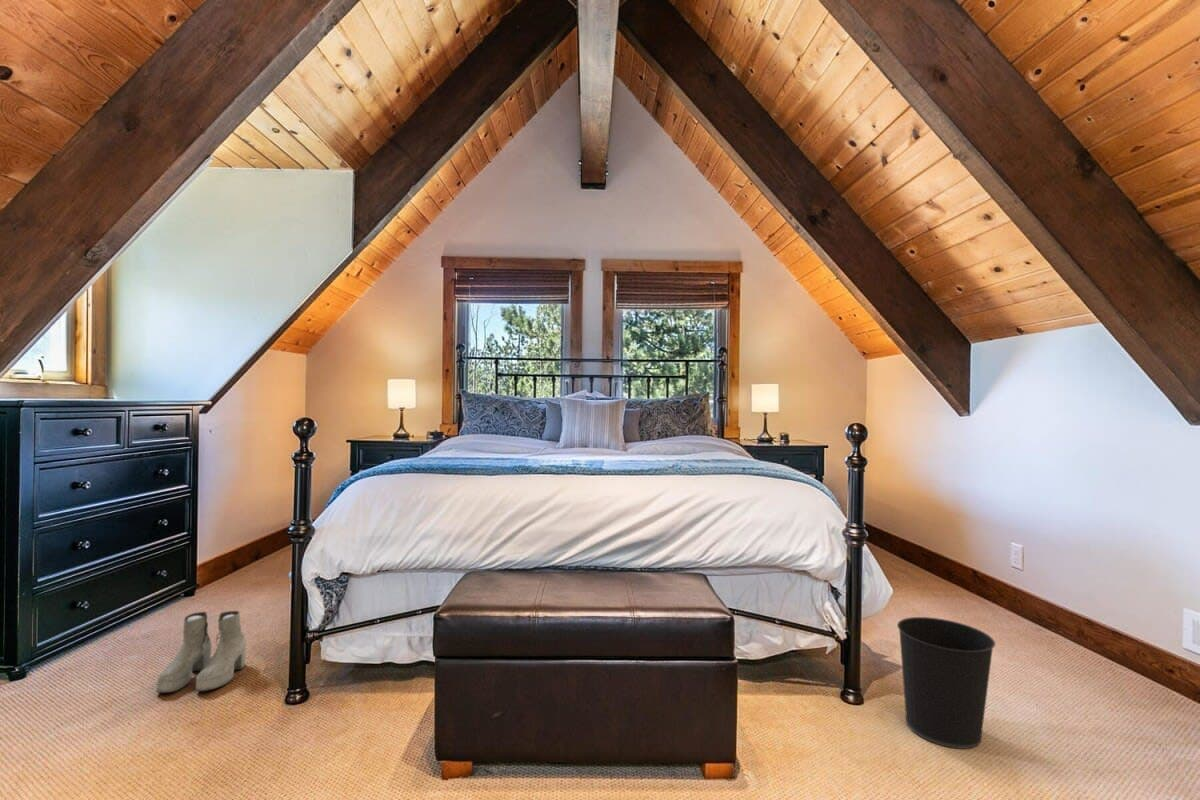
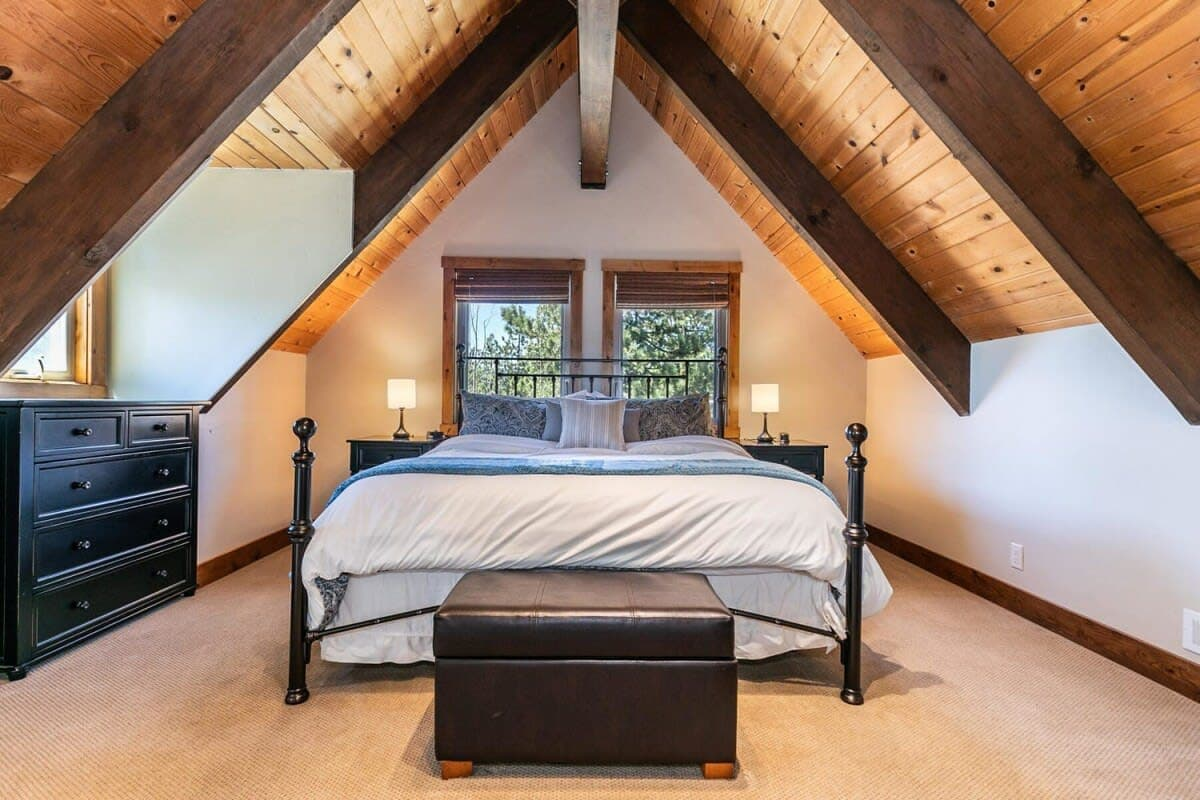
- wastebasket (943, 681)
- boots (204, 648)
